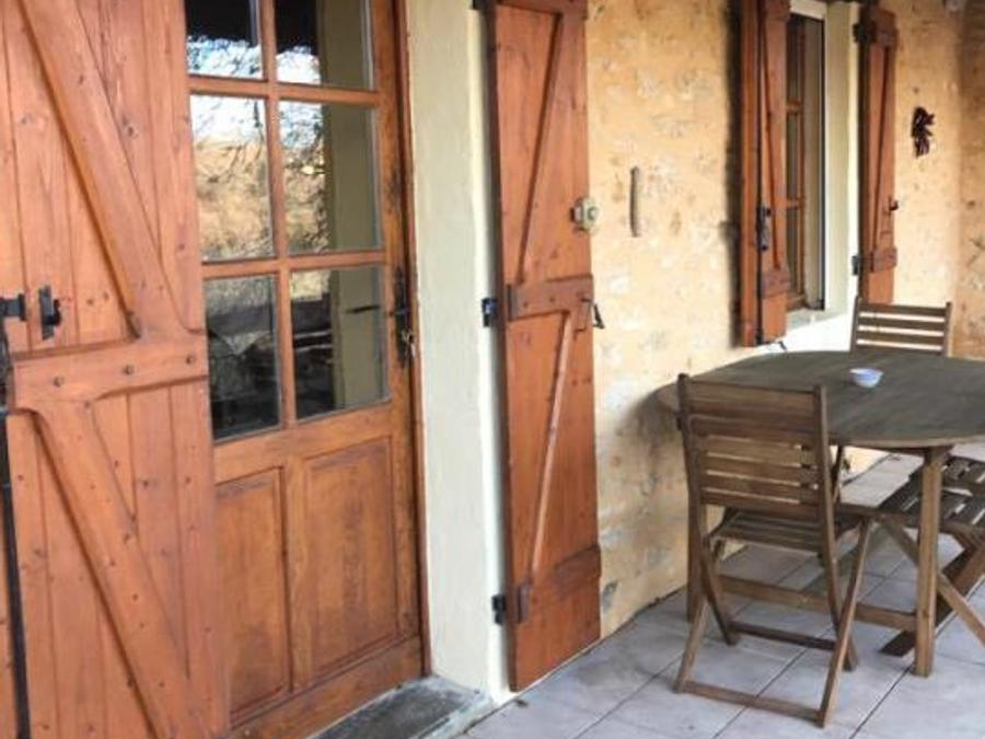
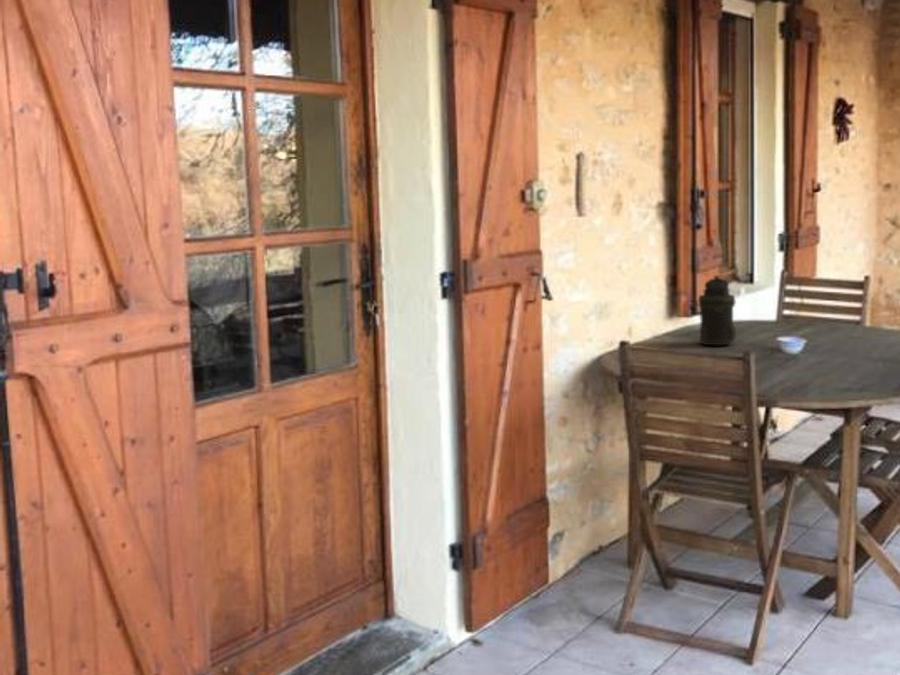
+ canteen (716, 309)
